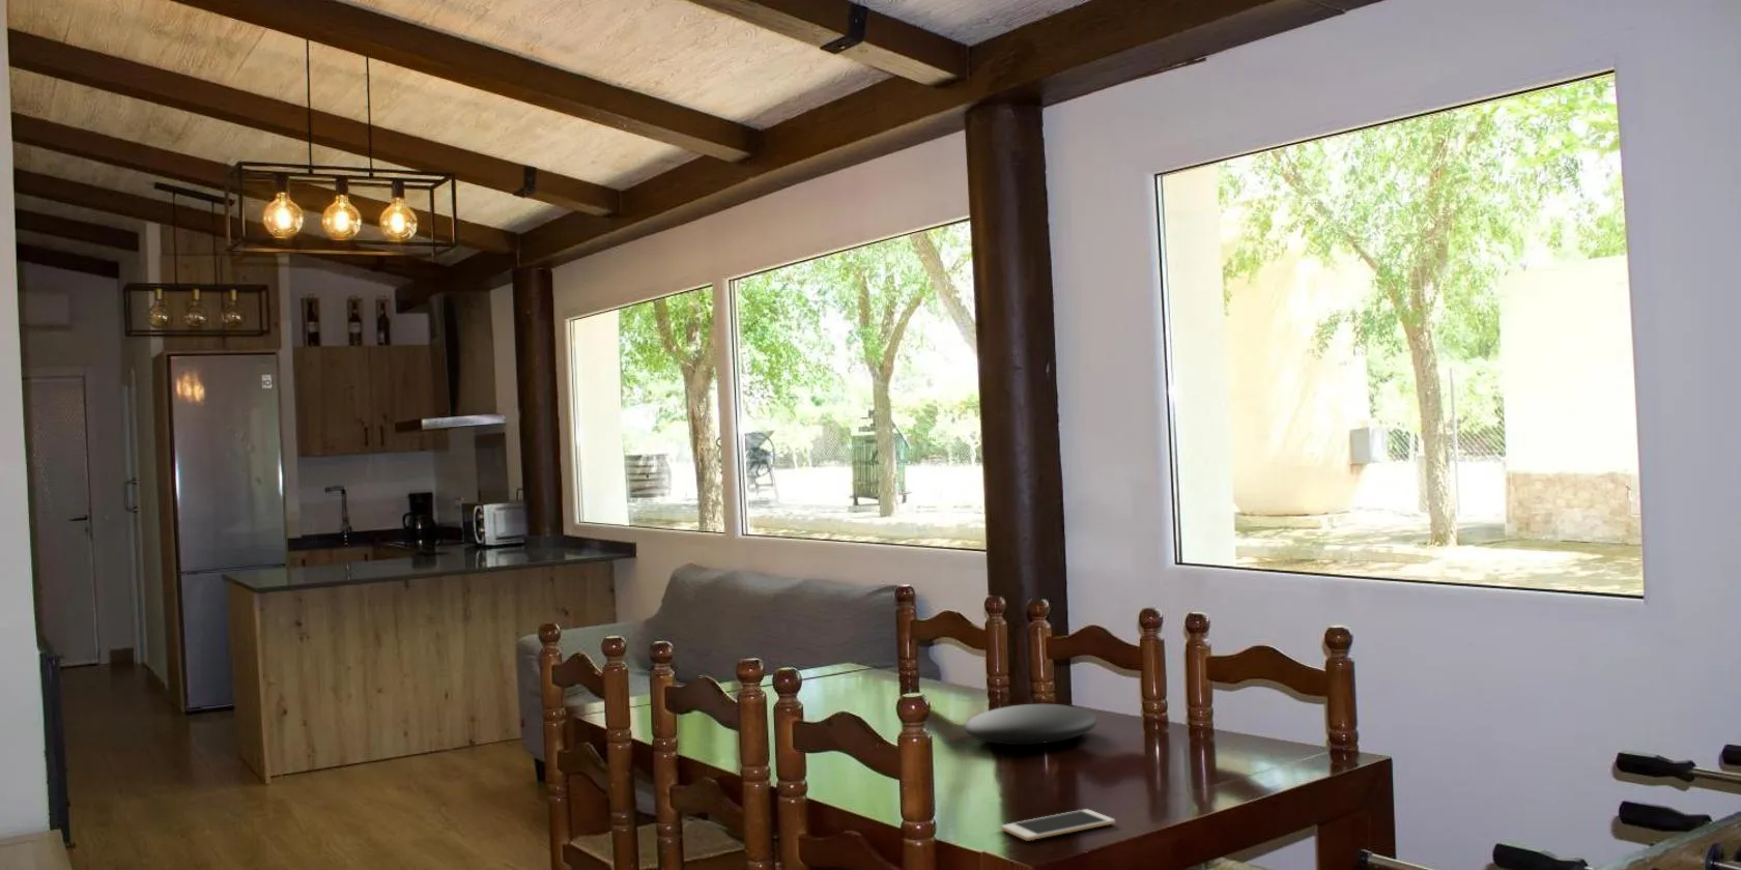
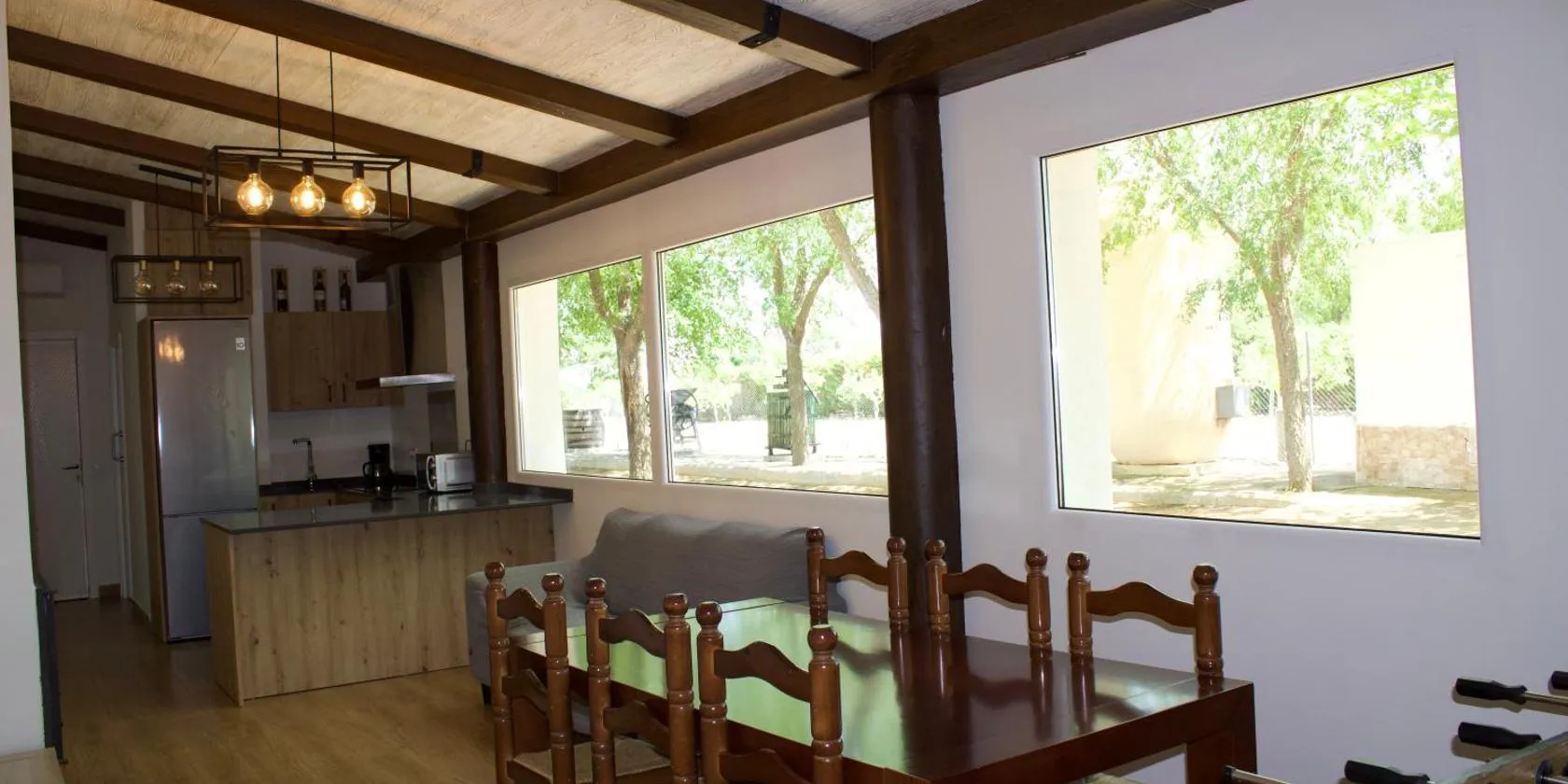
- cell phone (1058, 825)
- plate (1030, 722)
